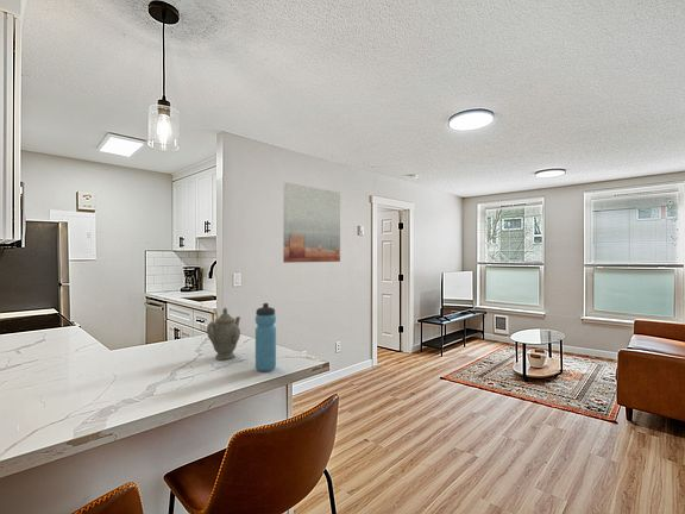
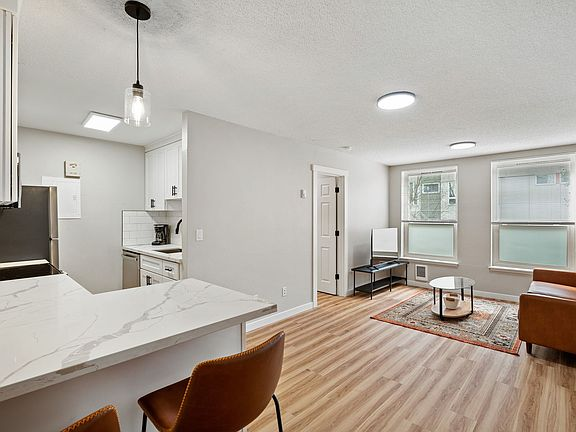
- chinaware (225, 332)
- wall art (313, 225)
- water bottle (265, 336)
